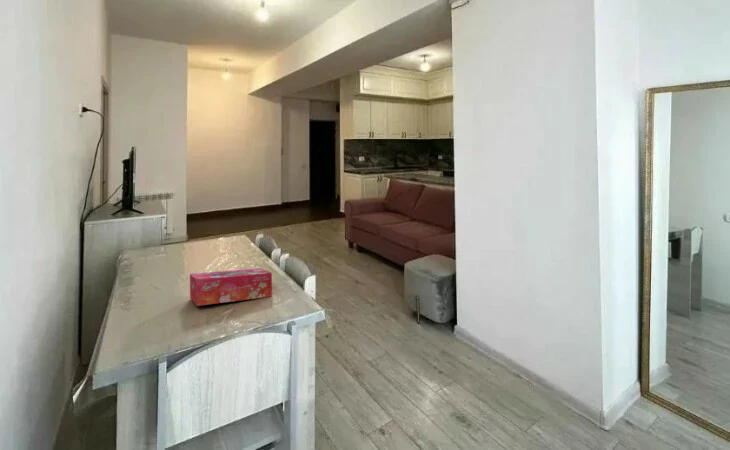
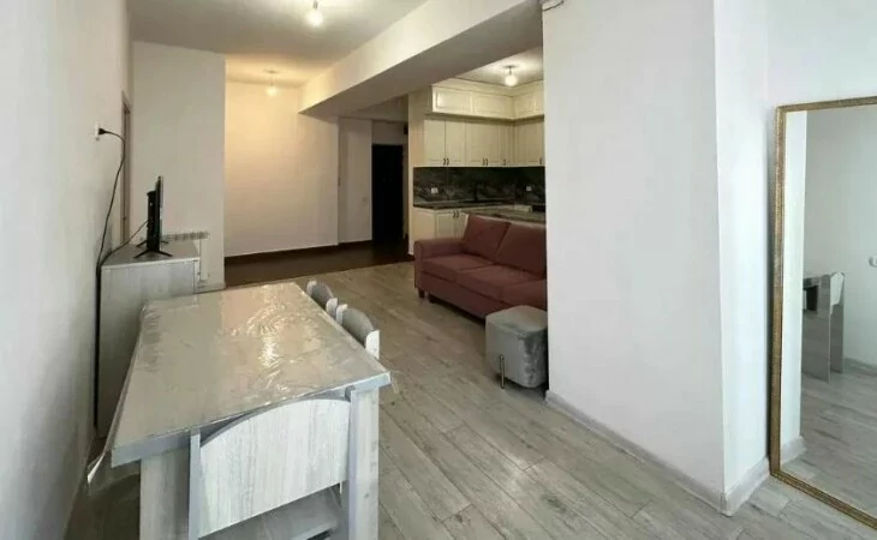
- tissue box (231, 285)
